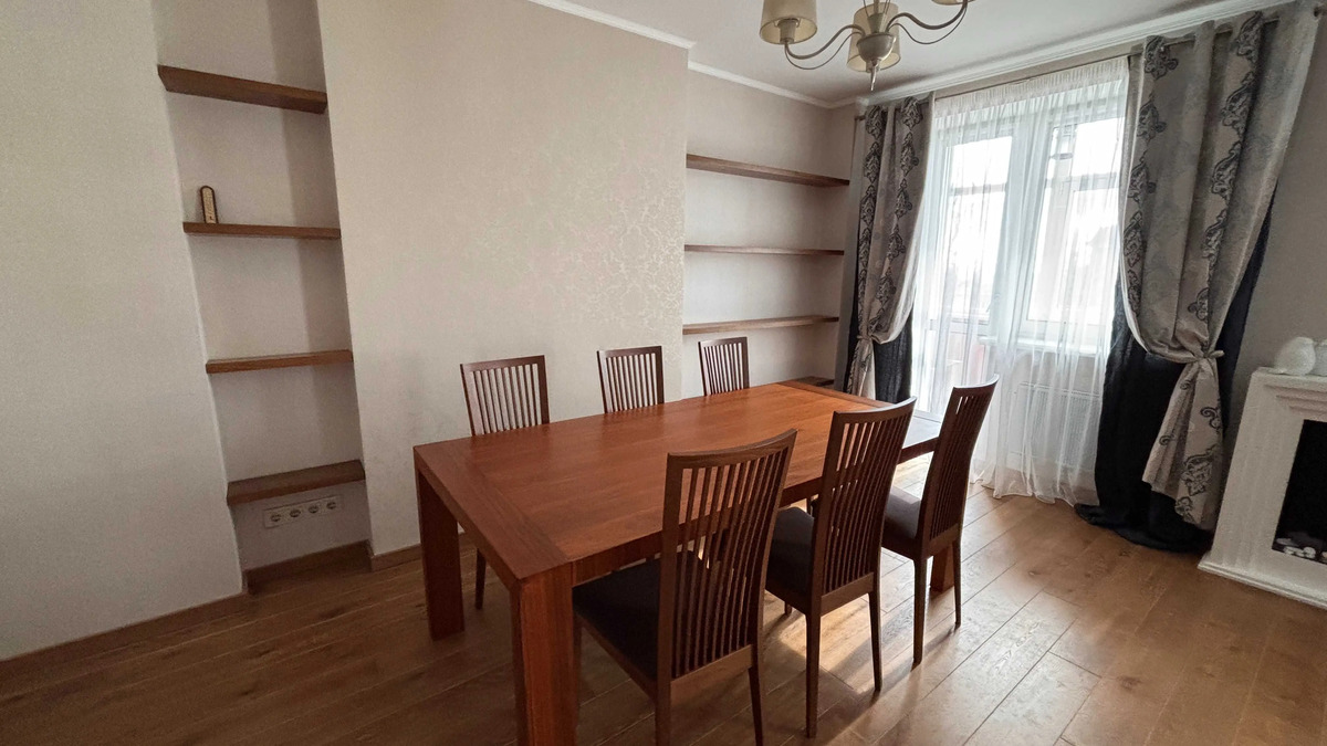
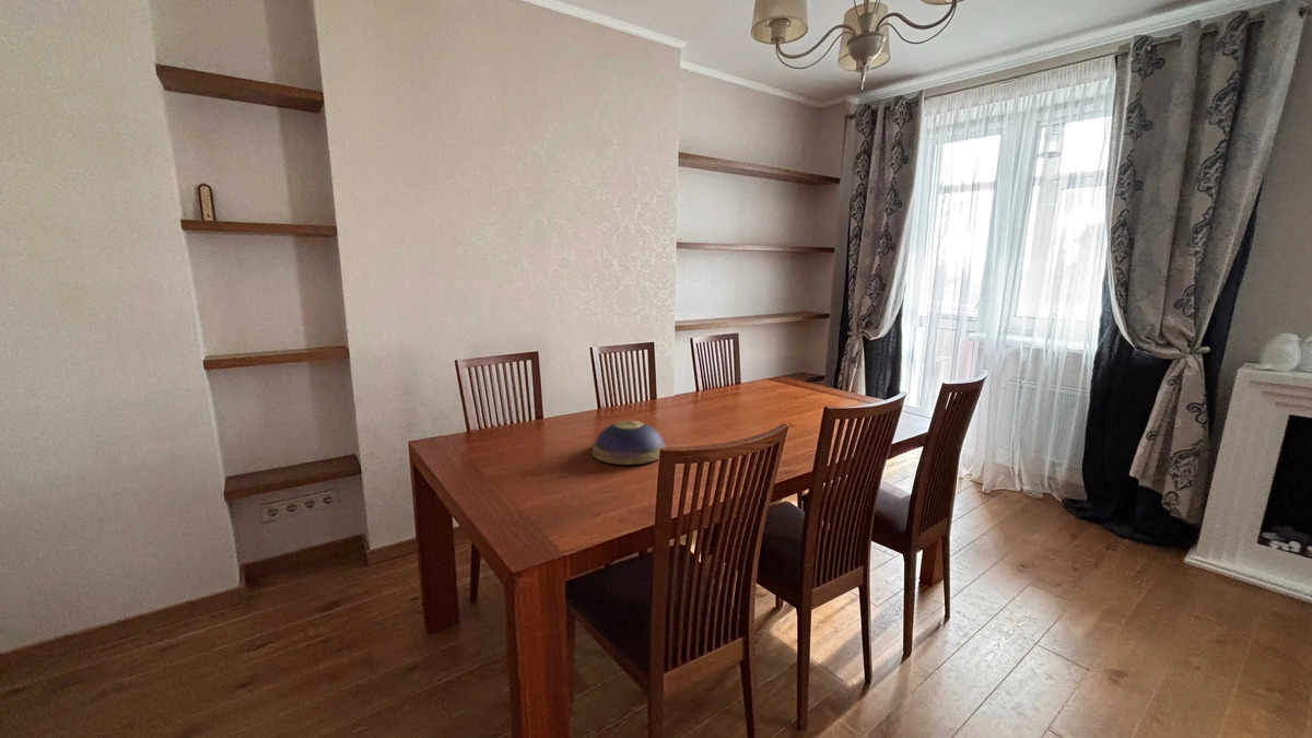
+ decorative bowl (629, 436)
